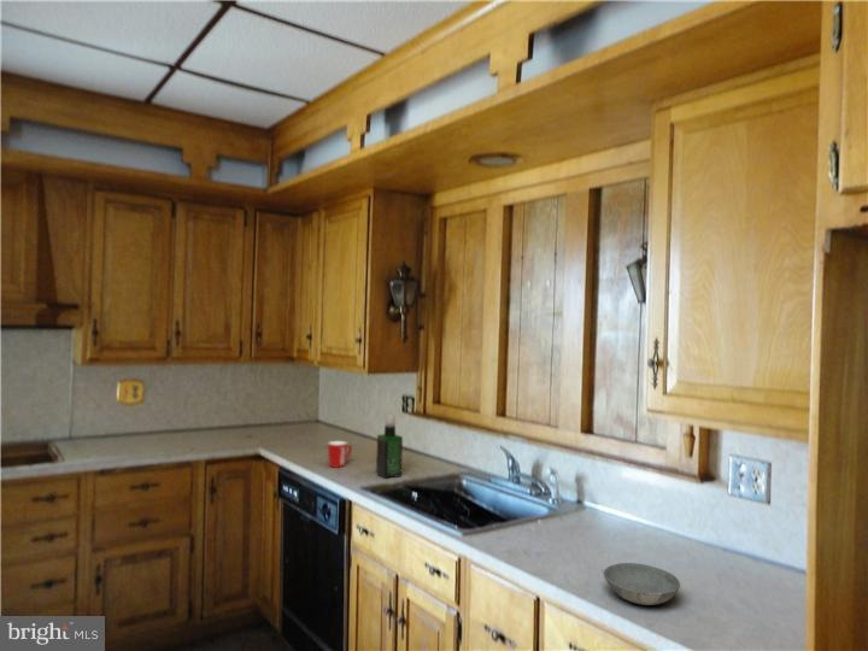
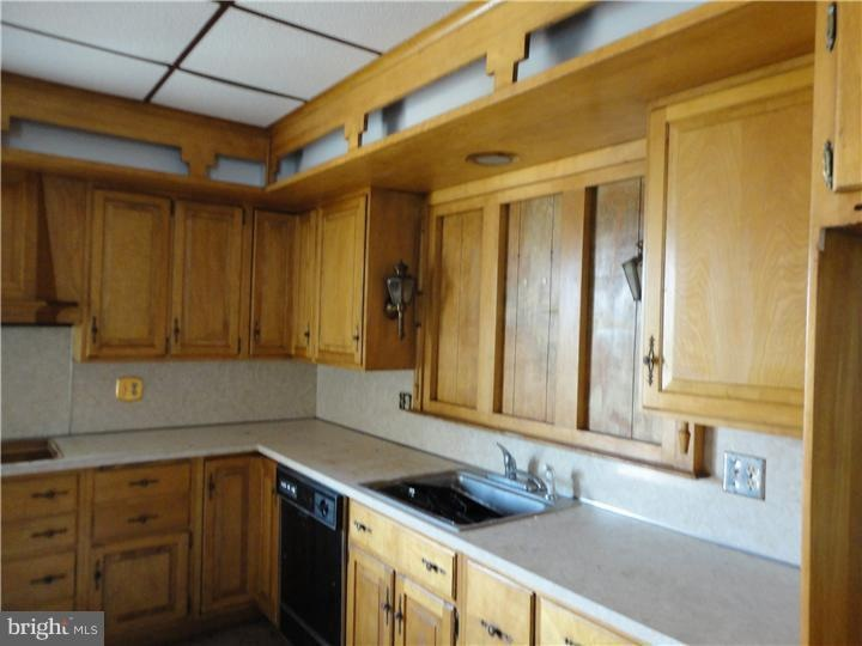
- spray bottle (389, 444)
- bowl (640, 587)
- mug (340, 453)
